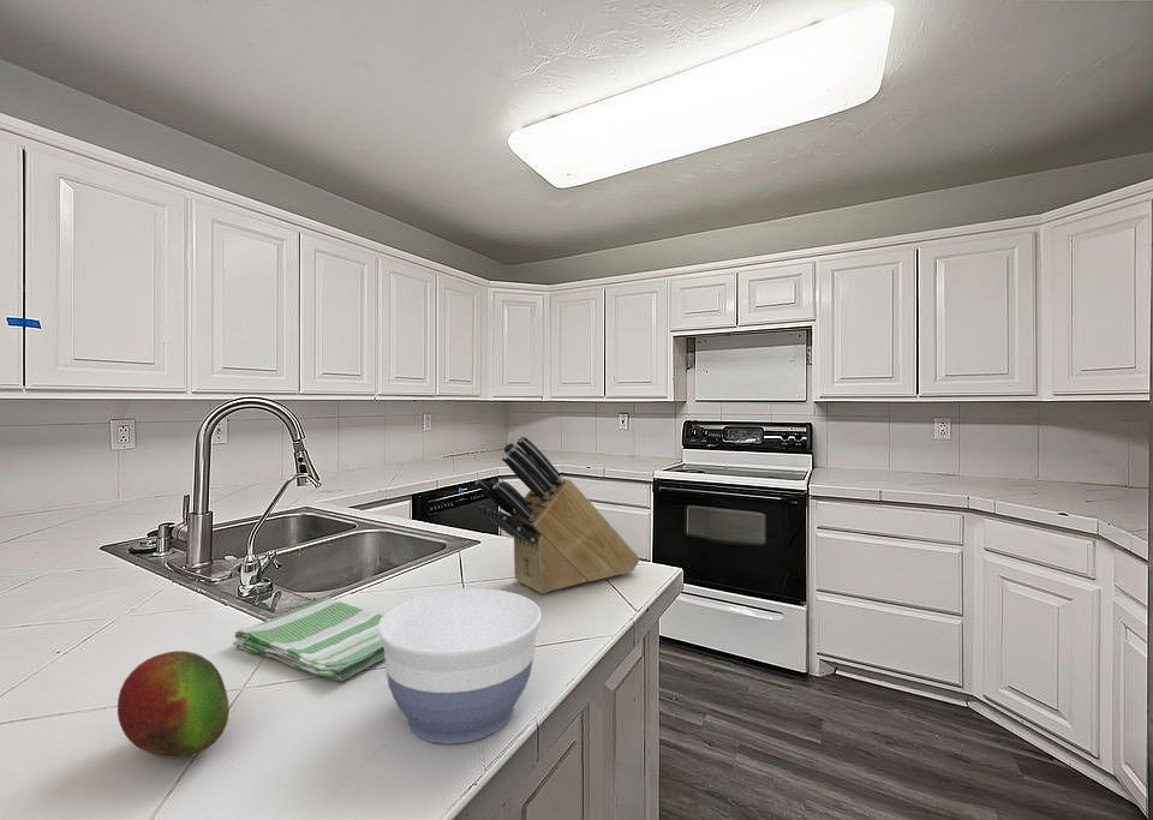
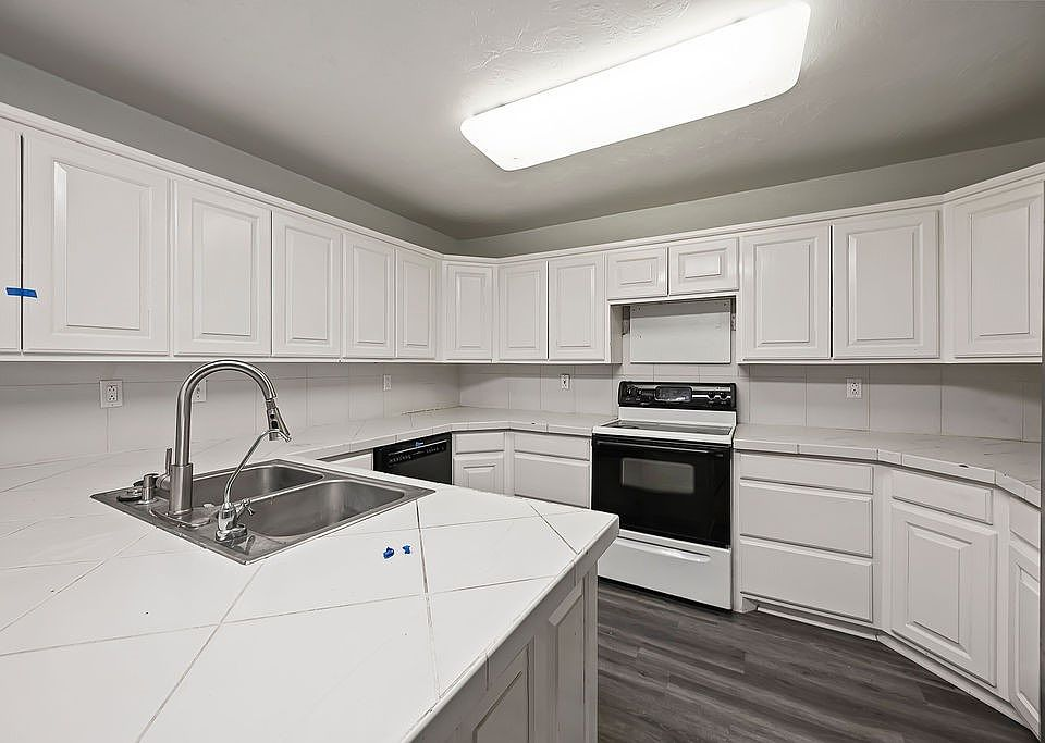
- fruit (178, 702)
- dish towel (333, 633)
- bowl (461, 663)
- knife block (560, 507)
